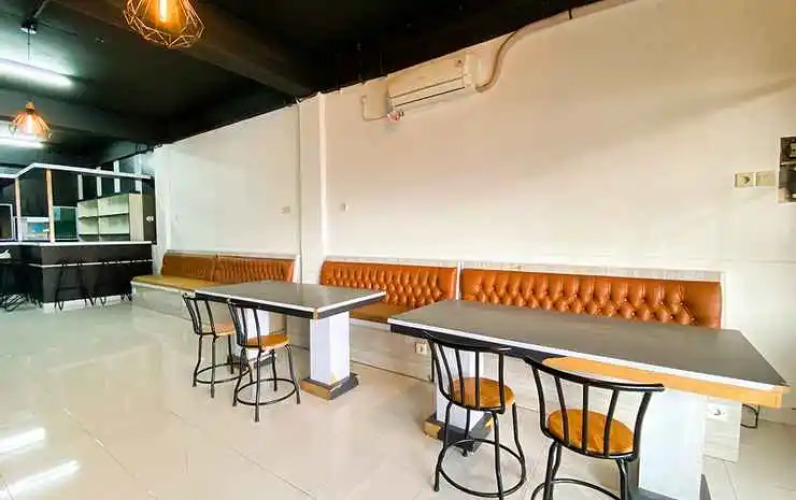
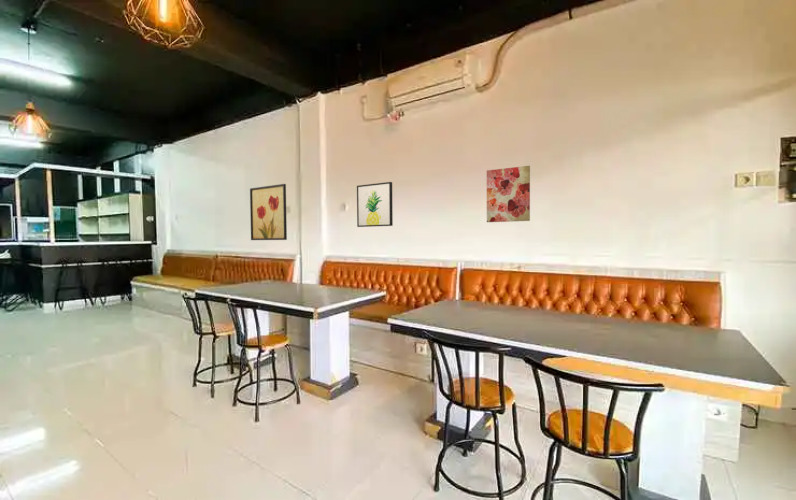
+ wall art (267, 213)
+ wall art (374, 205)
+ wall art (507, 195)
